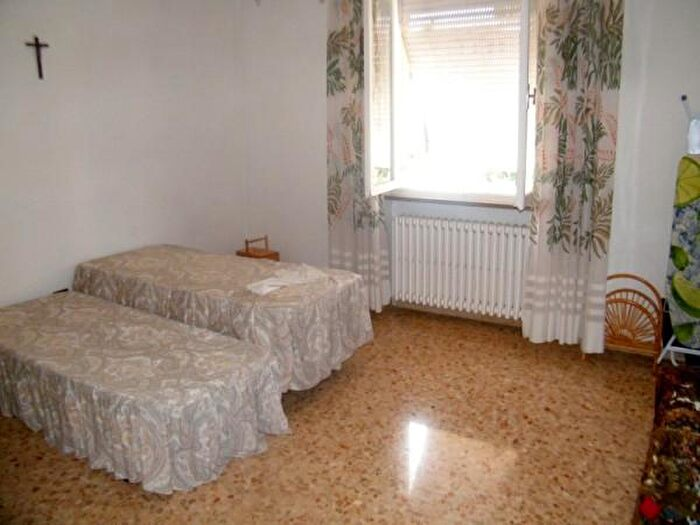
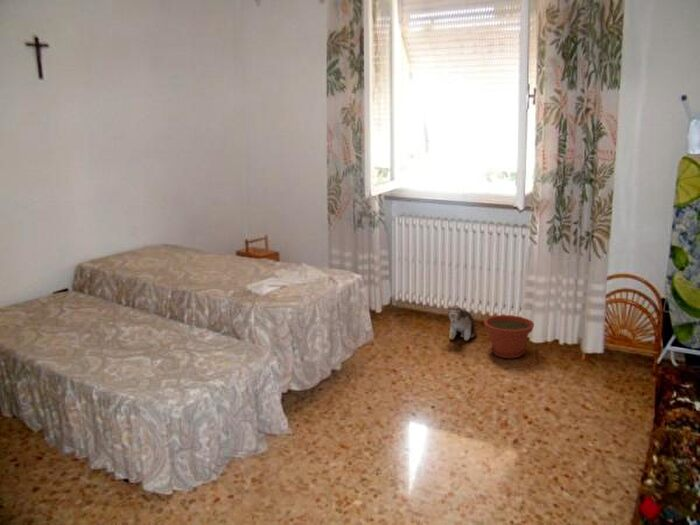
+ plush toy (463, 318)
+ plant pot (508, 338)
